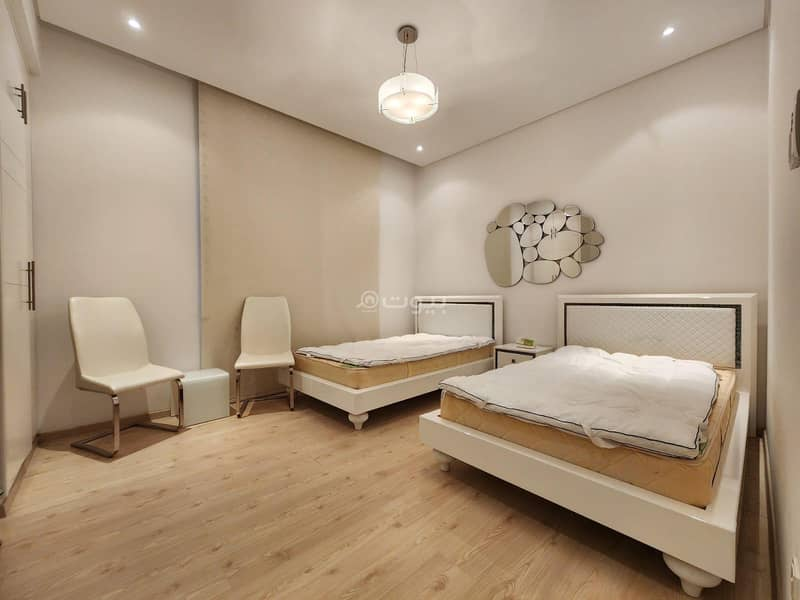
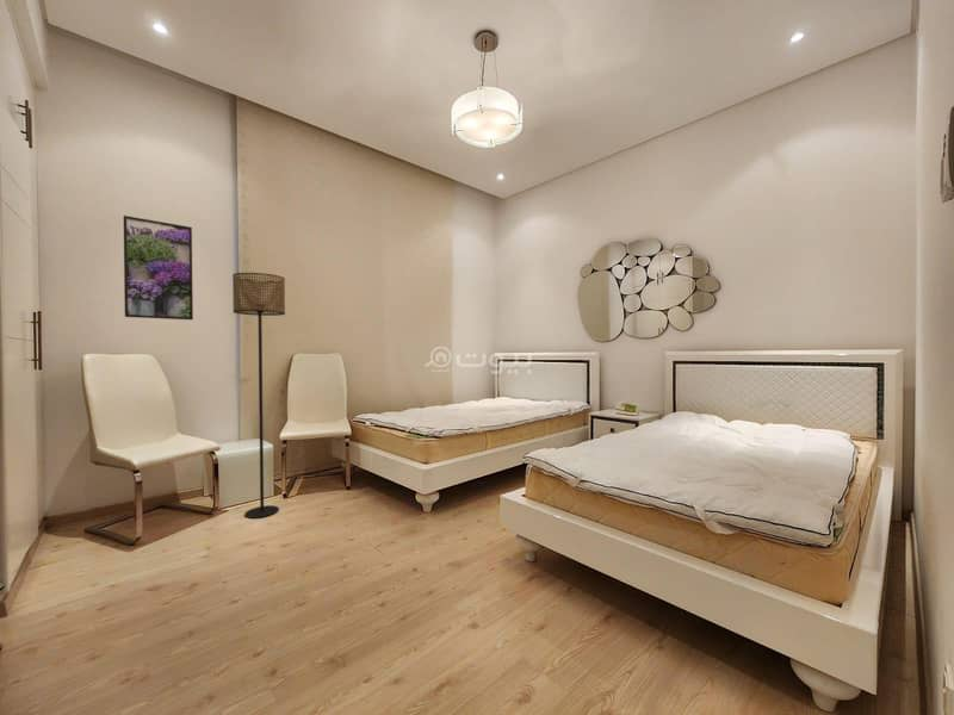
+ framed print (159, 269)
+ floor lamp (260, 394)
